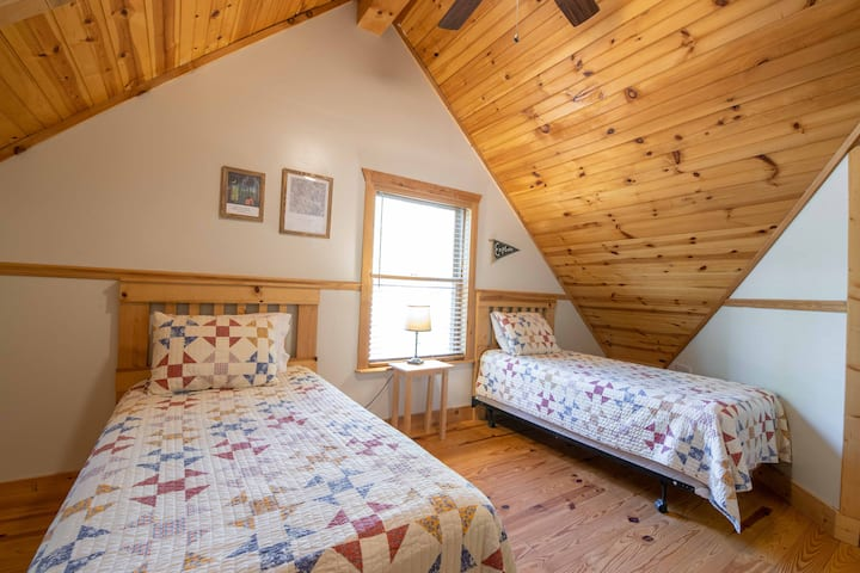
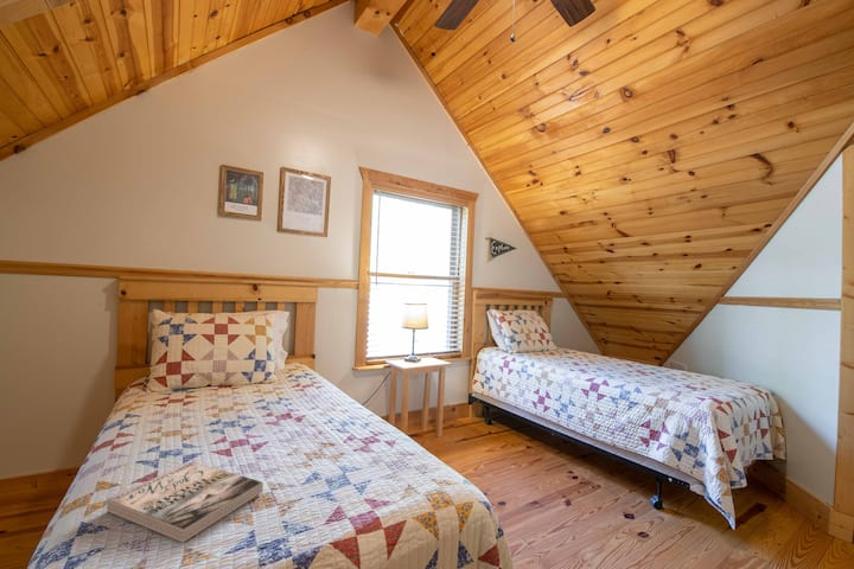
+ book (189, 494)
